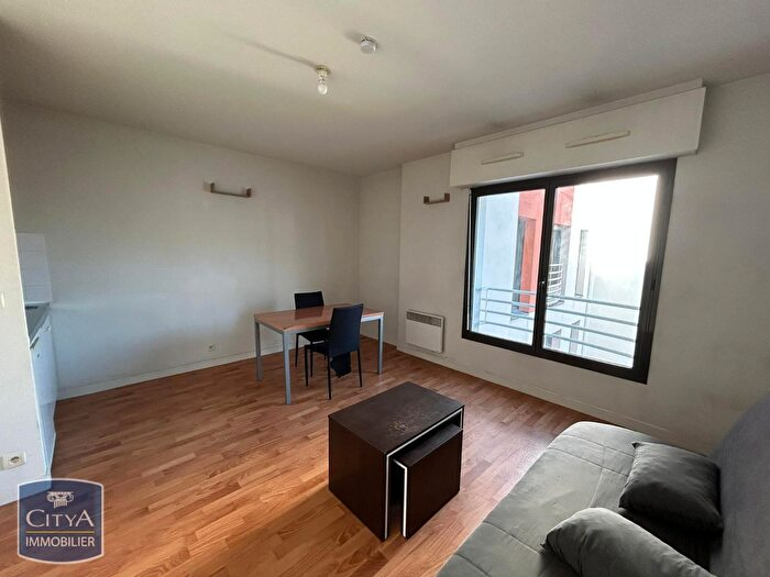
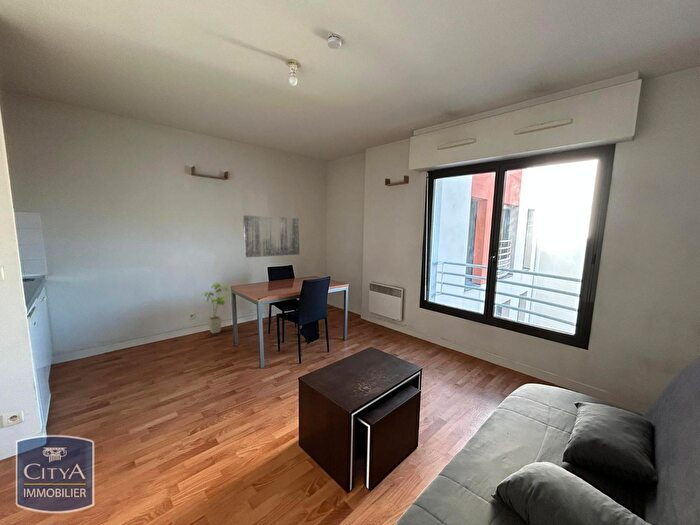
+ house plant (217, 307)
+ wall art (273, 236)
